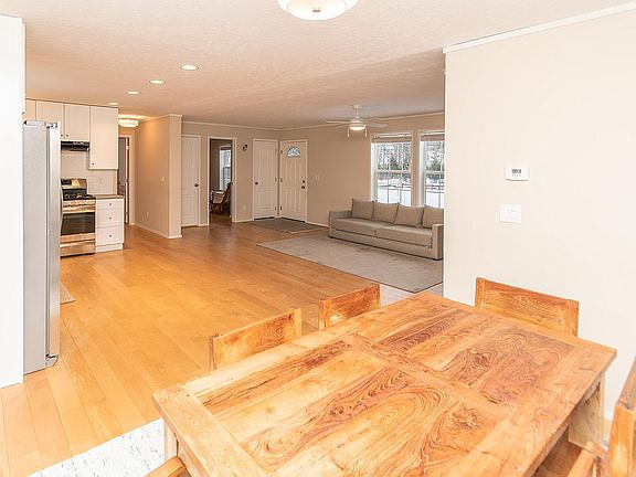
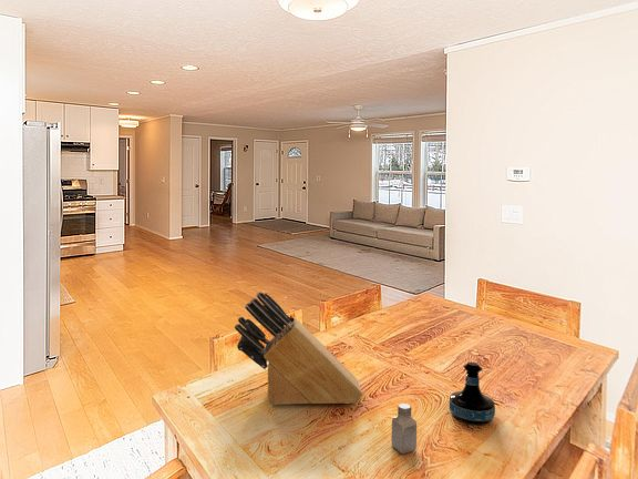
+ tequila bottle (472, 389)
+ saltshaker (403, 426)
+ knife block (298, 344)
